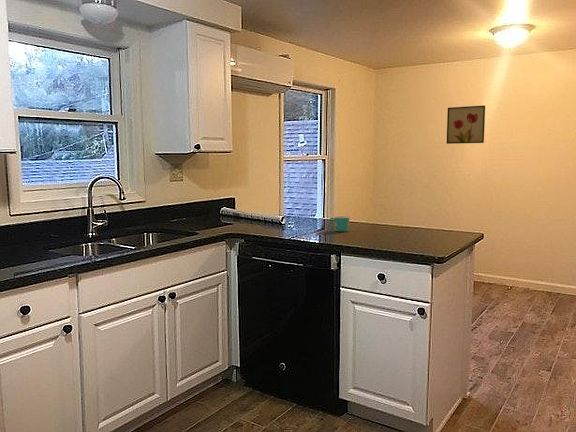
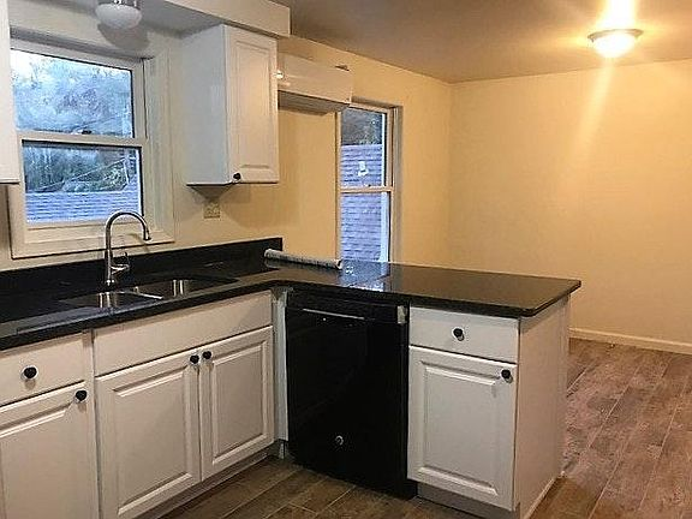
- mug (338, 224)
- wall art (465, 125)
